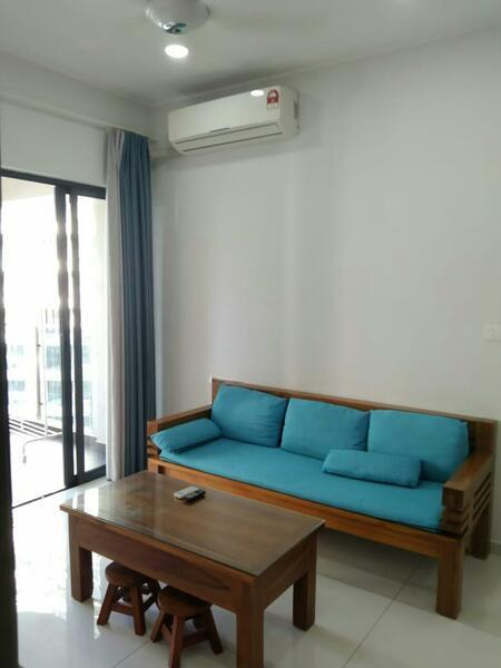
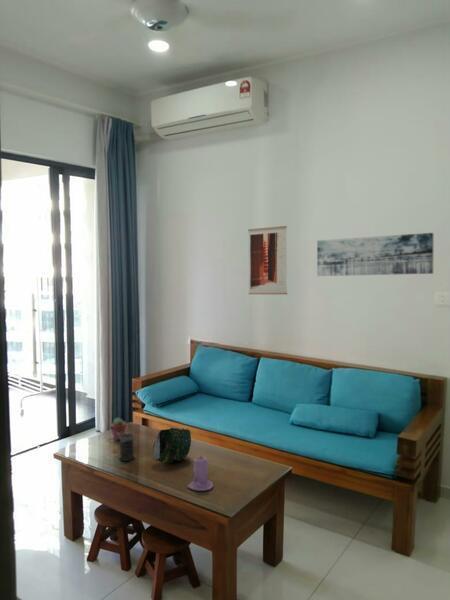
+ potted succulent (118, 427)
+ wall art (267, 261)
+ decorative bowl (172, 443)
+ candle (201, 469)
+ mug (124, 445)
+ wall art (371, 256)
